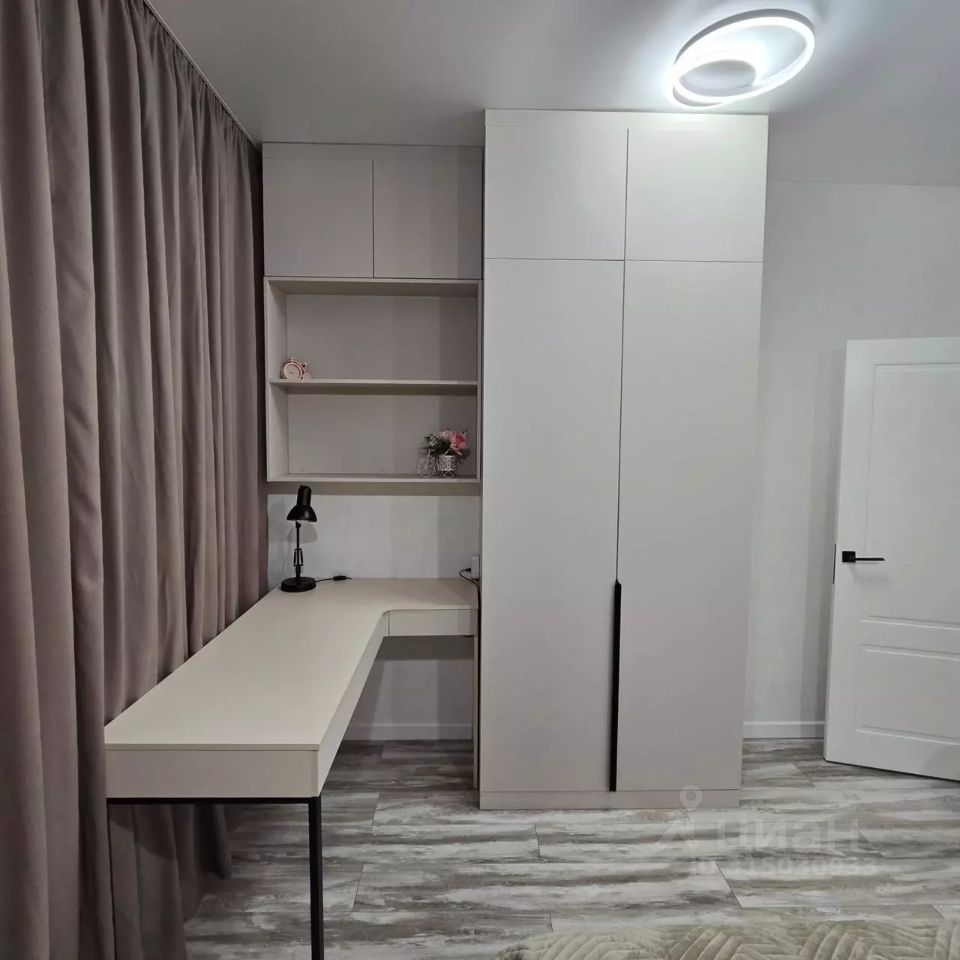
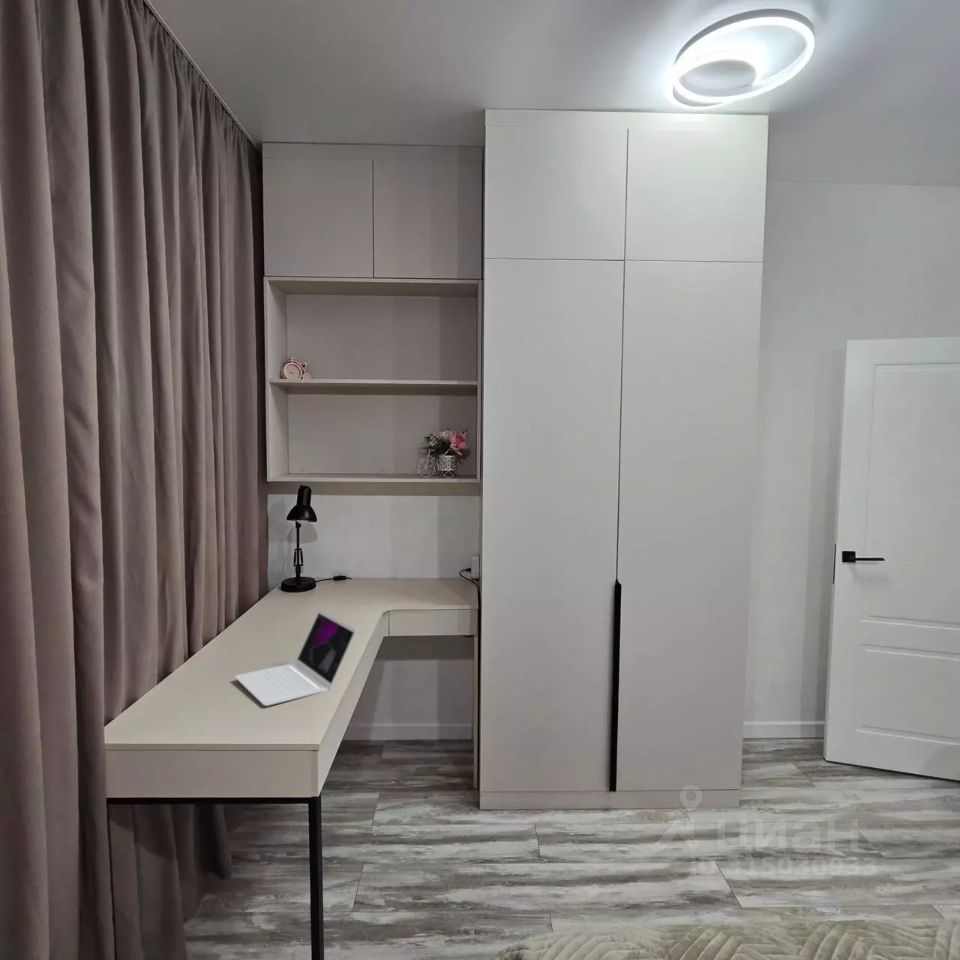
+ laptop (299, 653)
